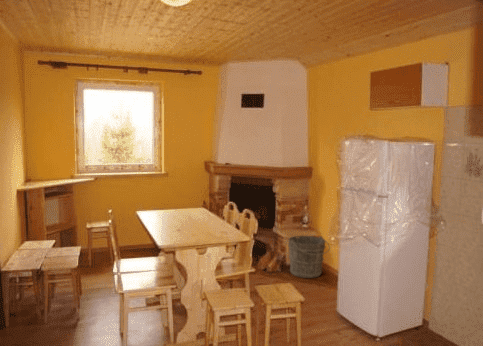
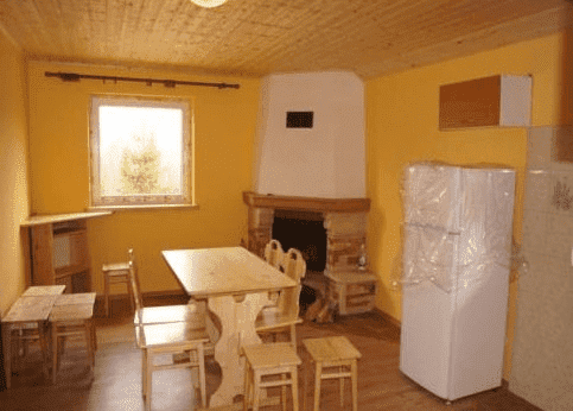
- bucket (307, 255)
